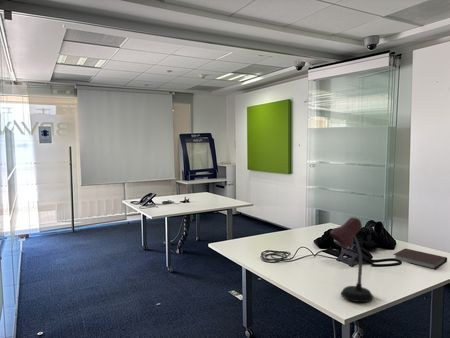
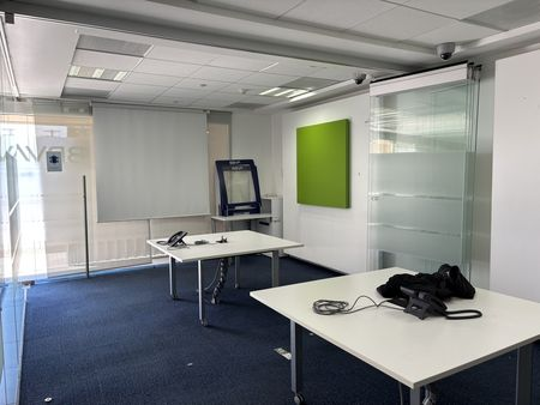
- notebook (419, 258)
- desk lamp (359, 258)
